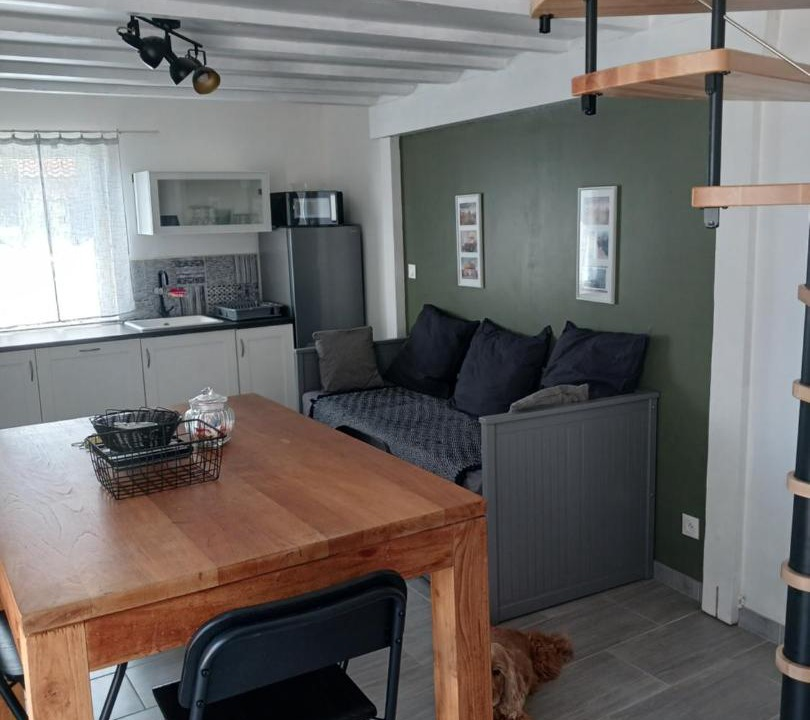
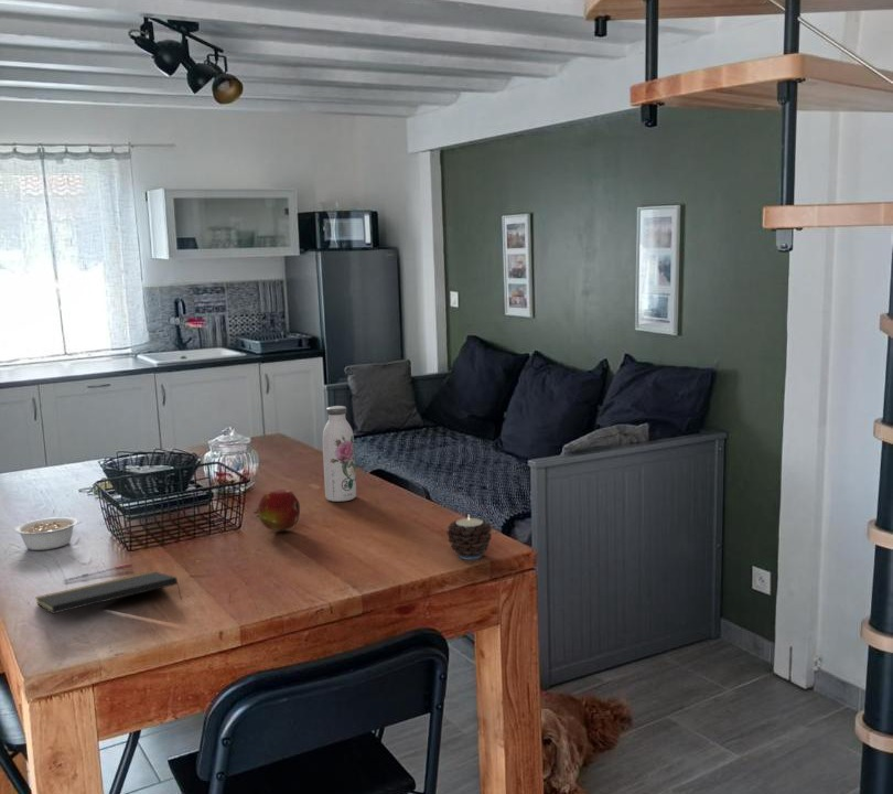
+ water bottle (338, 452)
+ legume (50, 532)
+ notepad (106, 590)
+ candle (469, 535)
+ pen (98, 572)
+ fruit (276, 509)
